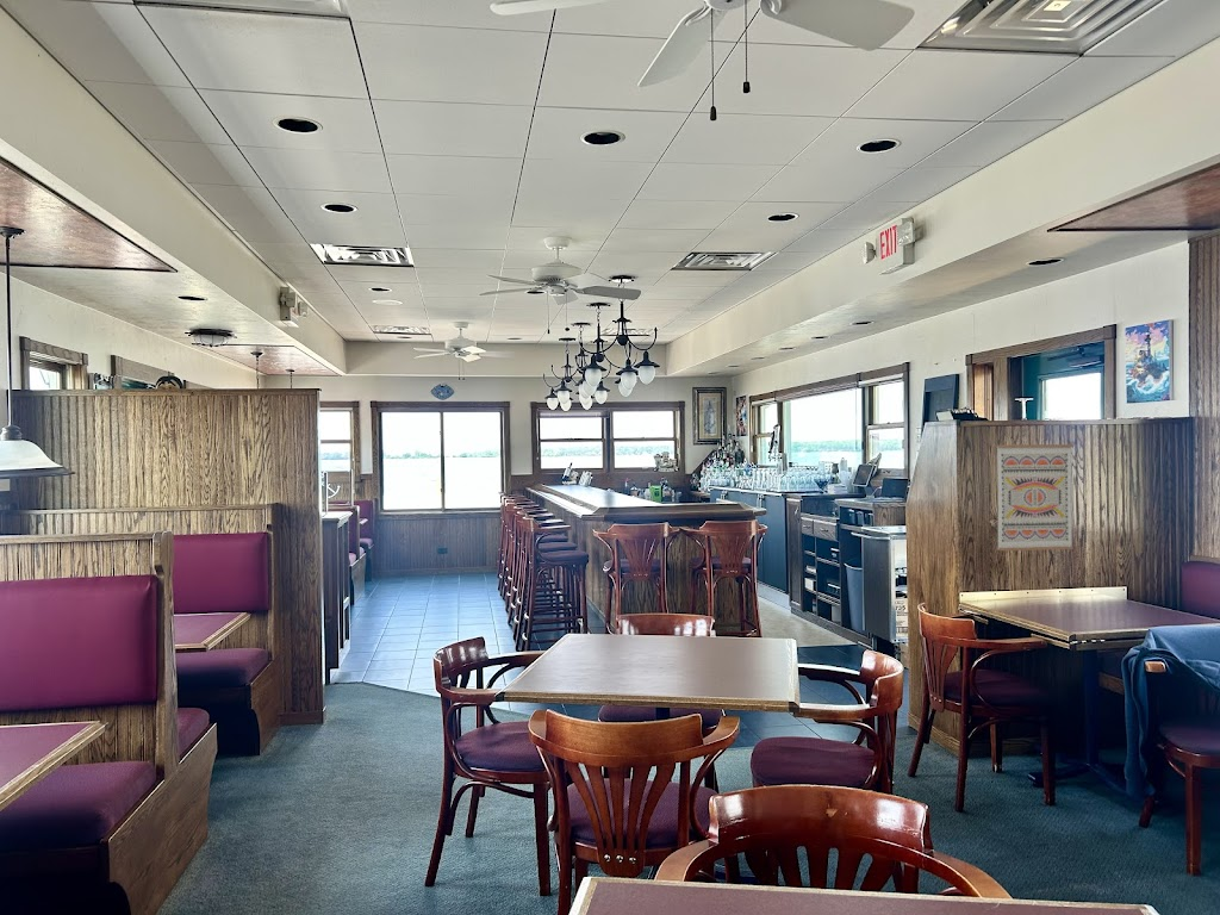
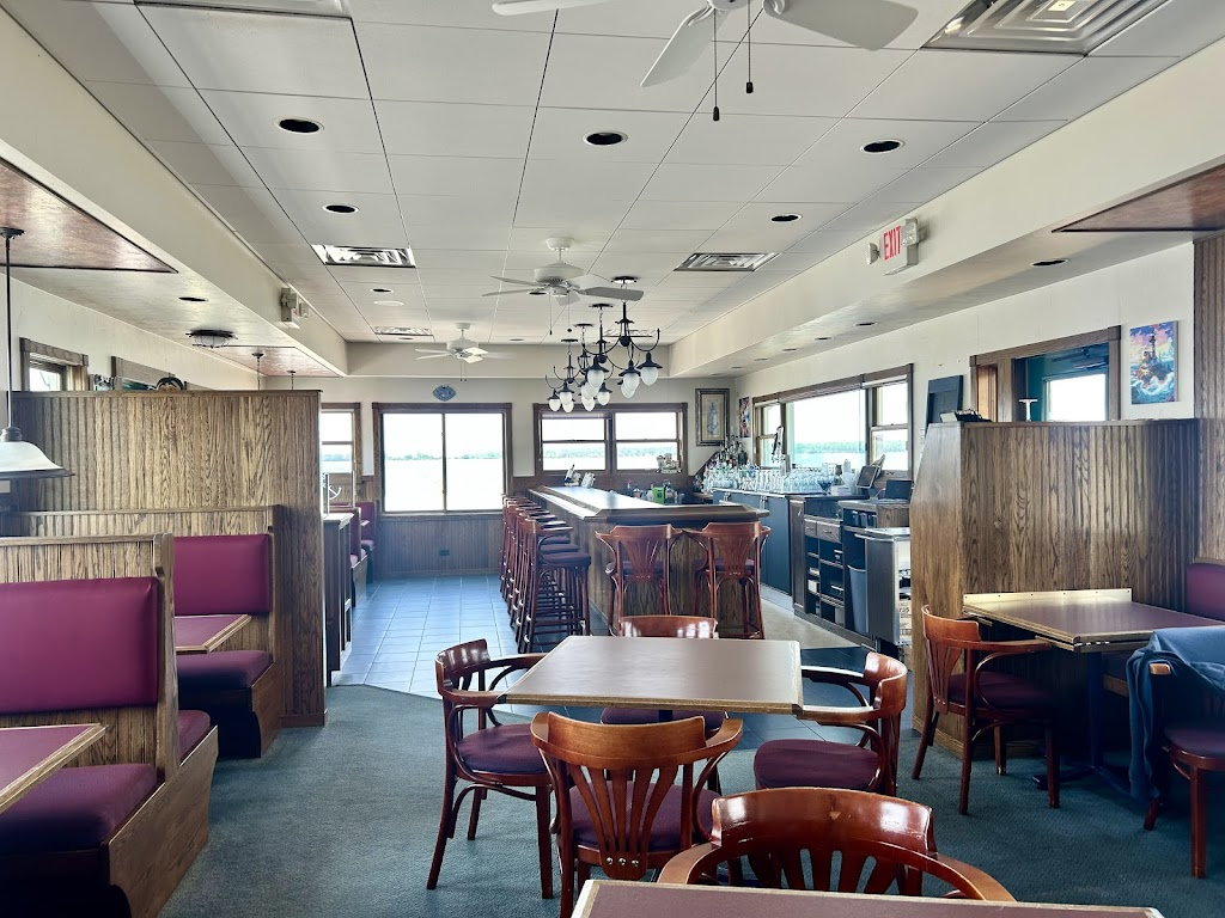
- wall art (1034, 497)
